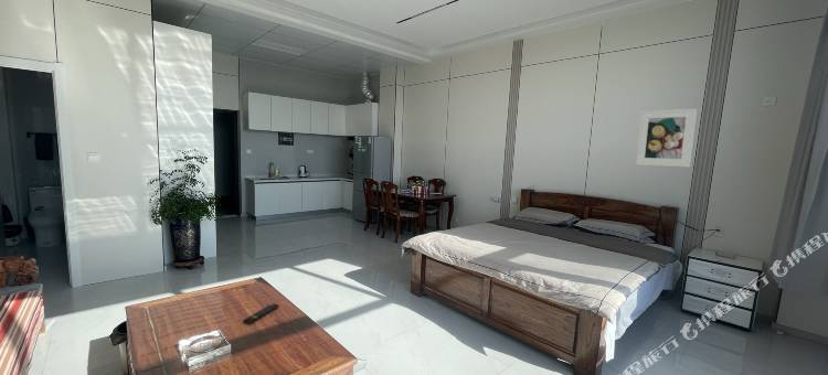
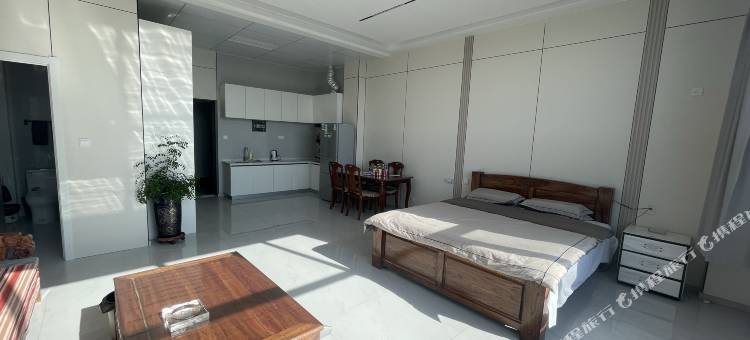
- remote control (262, 313)
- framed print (665, 138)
